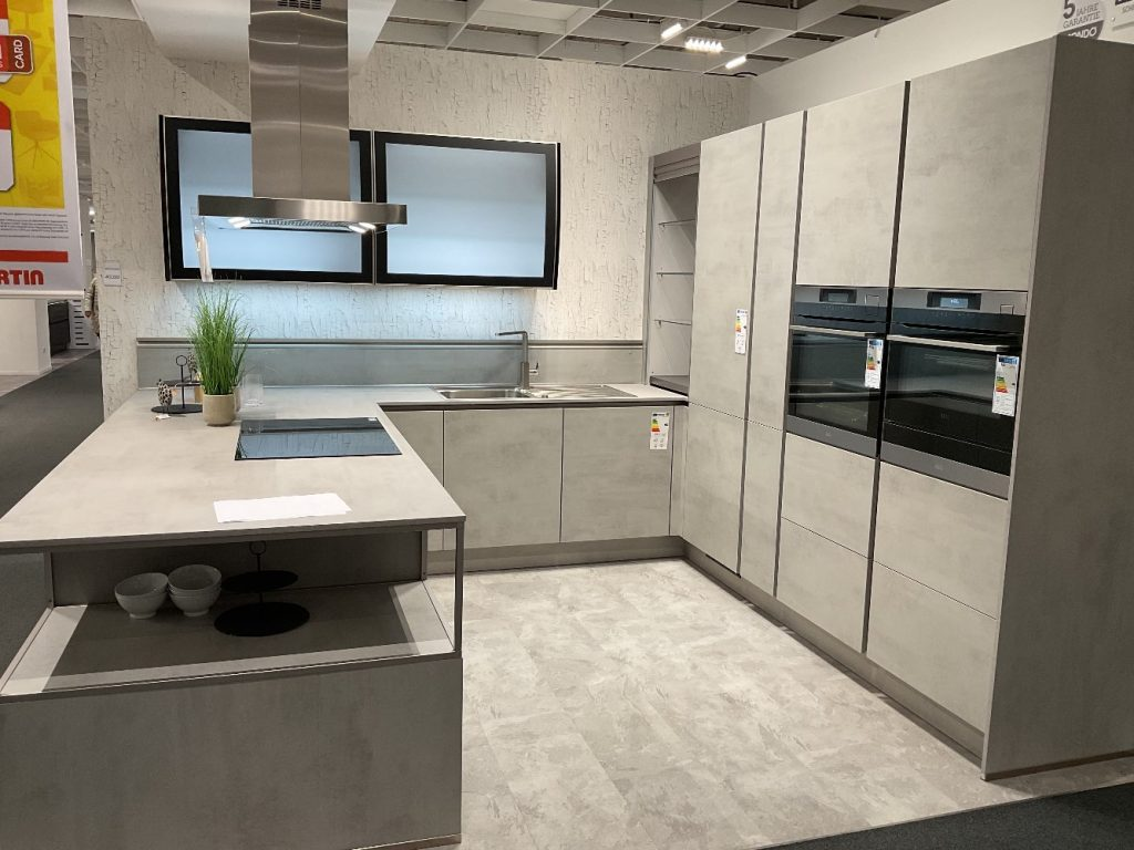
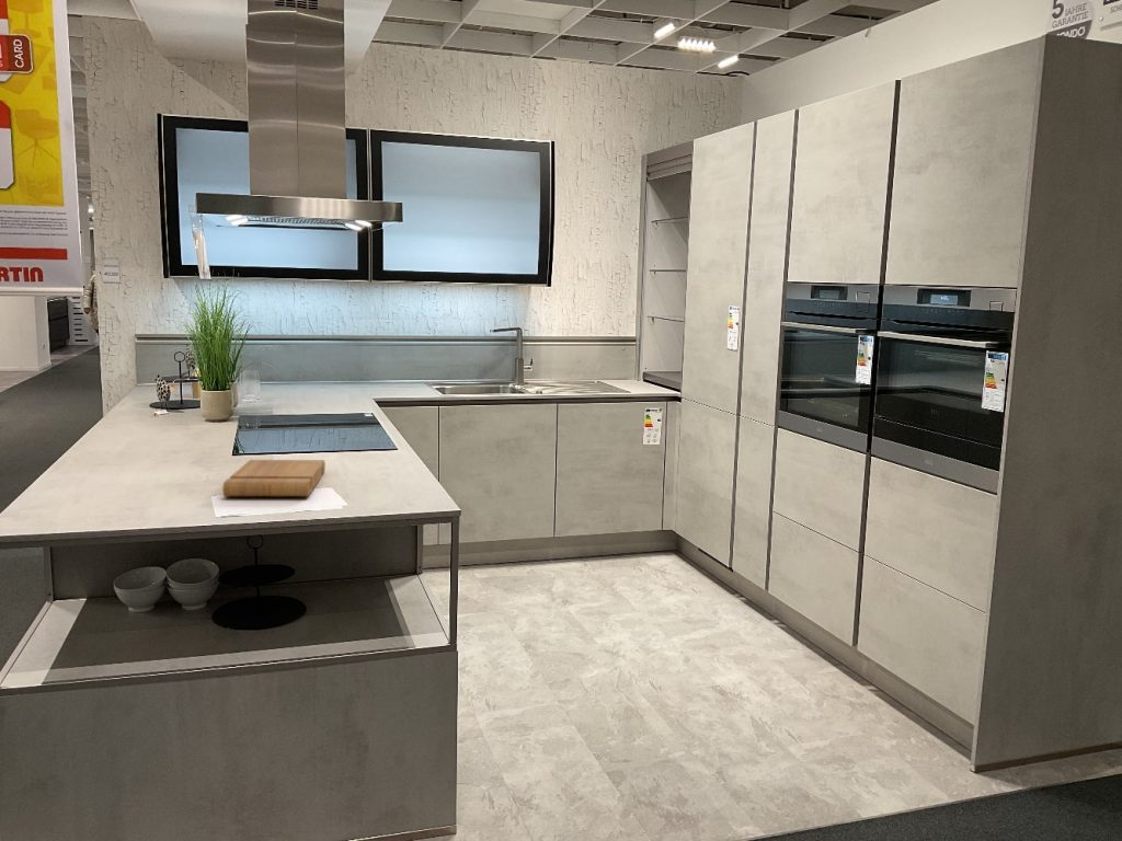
+ cutting board (277, 476)
